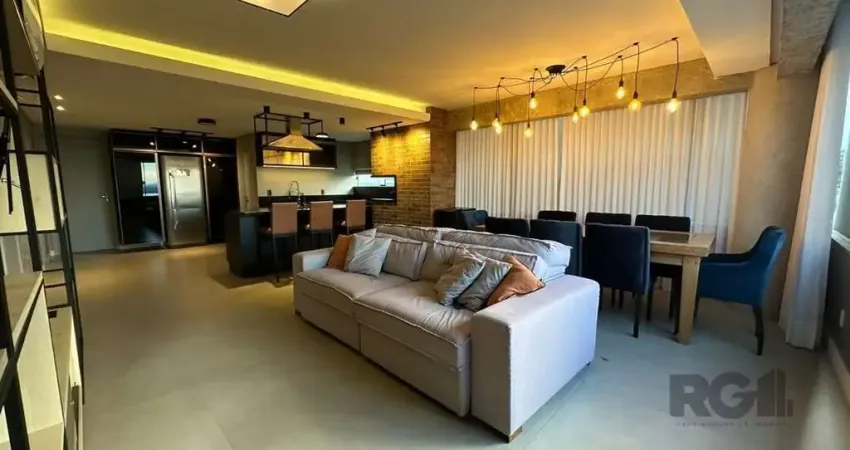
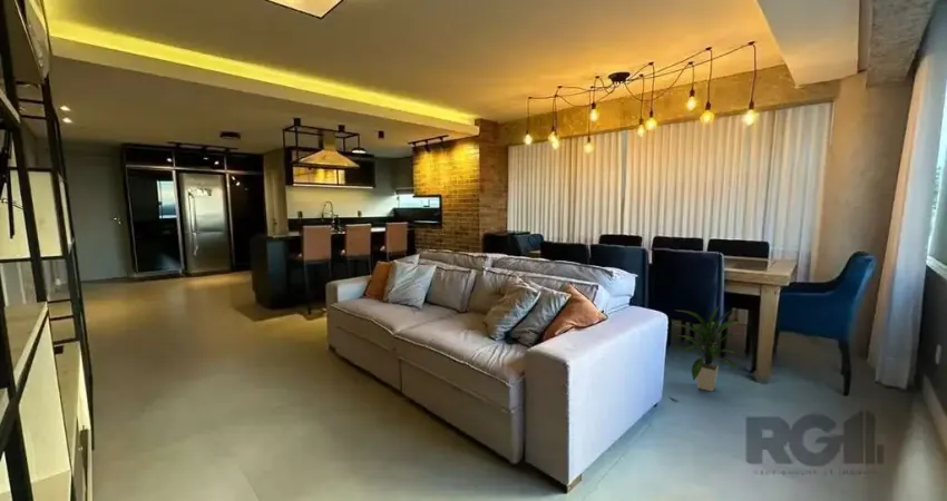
+ indoor plant (704, 346)
